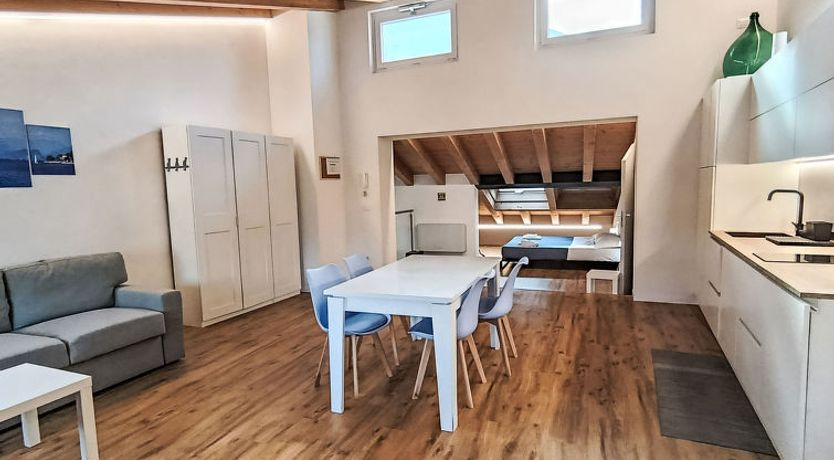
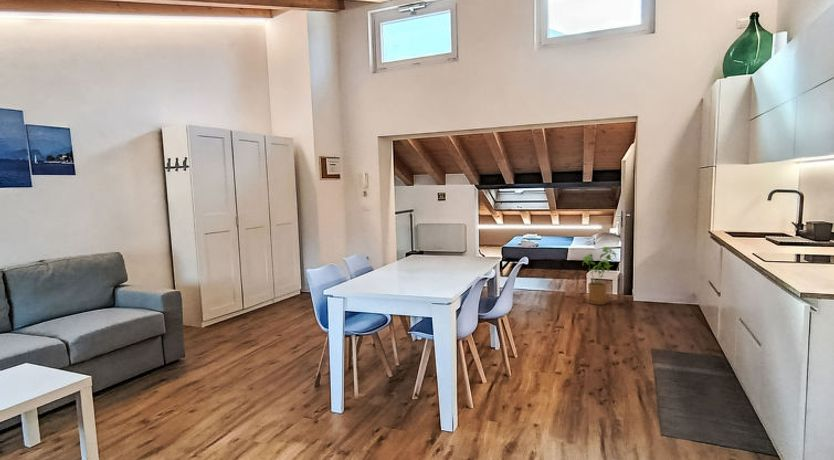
+ house plant (599, 276)
